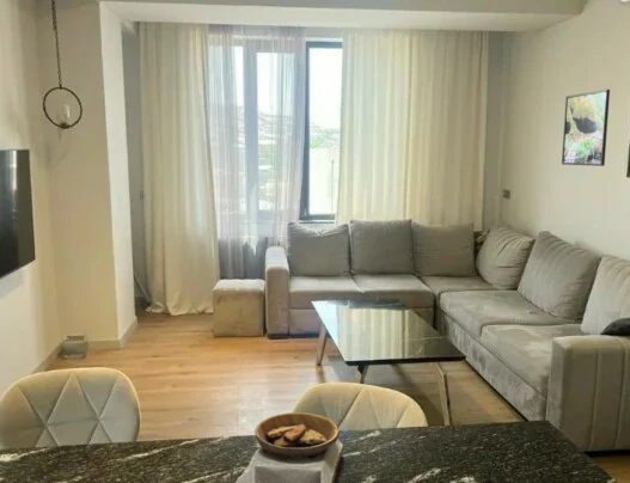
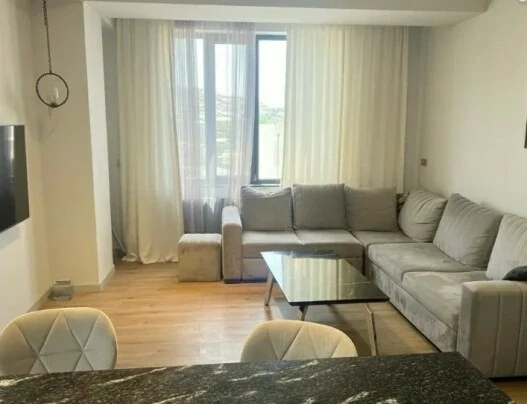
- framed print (583, 129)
- bowl (293, 444)
